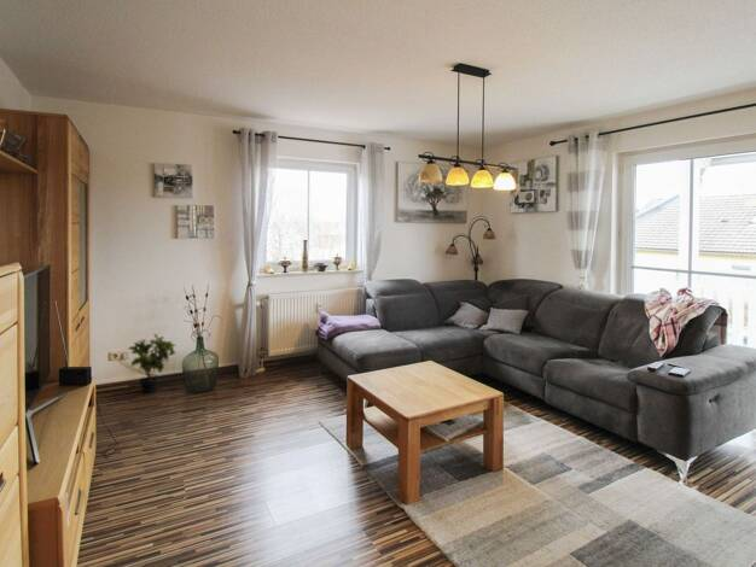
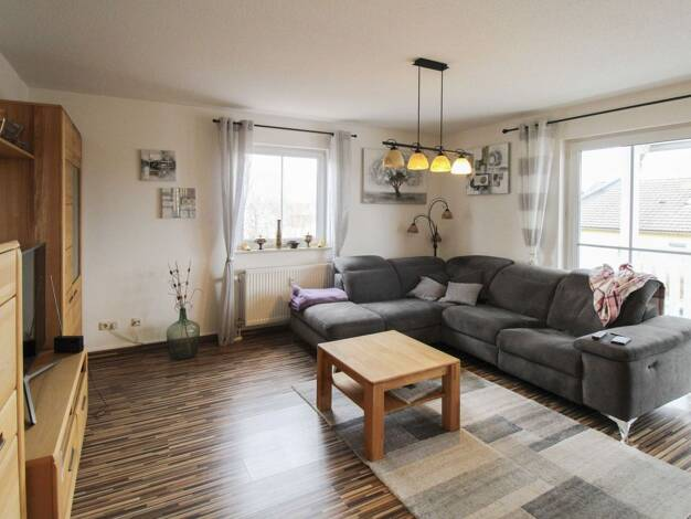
- potted plant (152, 362)
